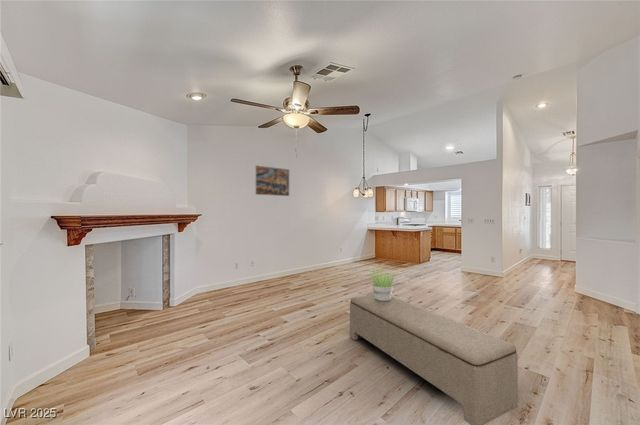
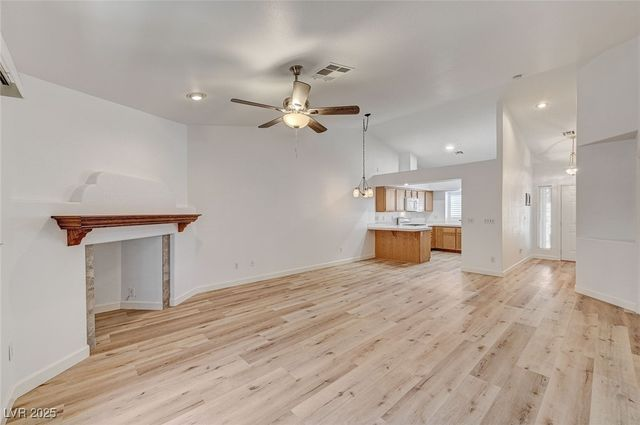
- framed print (272, 181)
- bench (415, 339)
- potted plant (382, 285)
